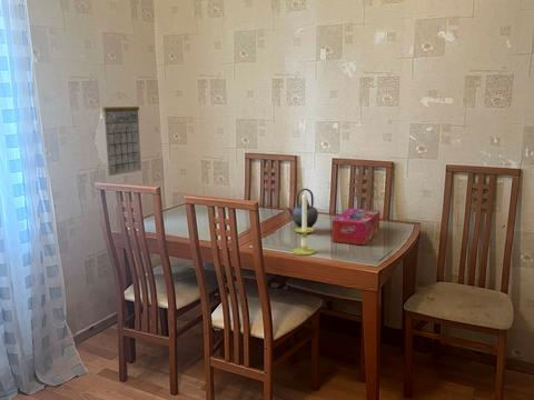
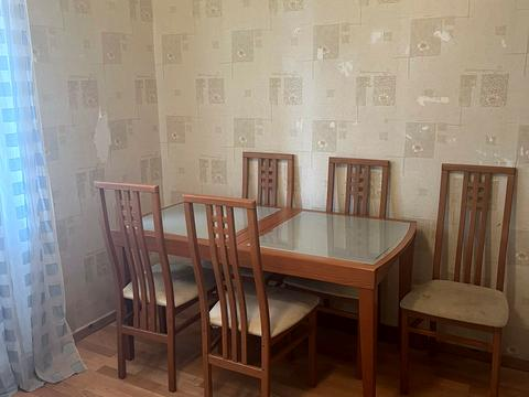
- tissue box (356, 224)
- candle (304, 221)
- calendar (122, 132)
- teapot (301, 210)
